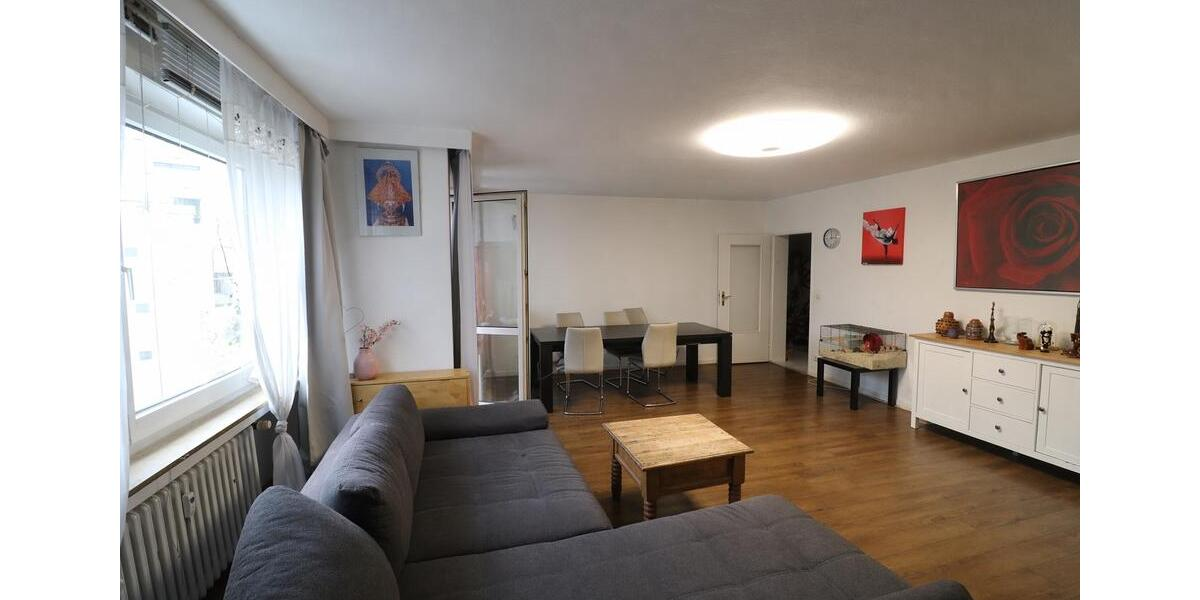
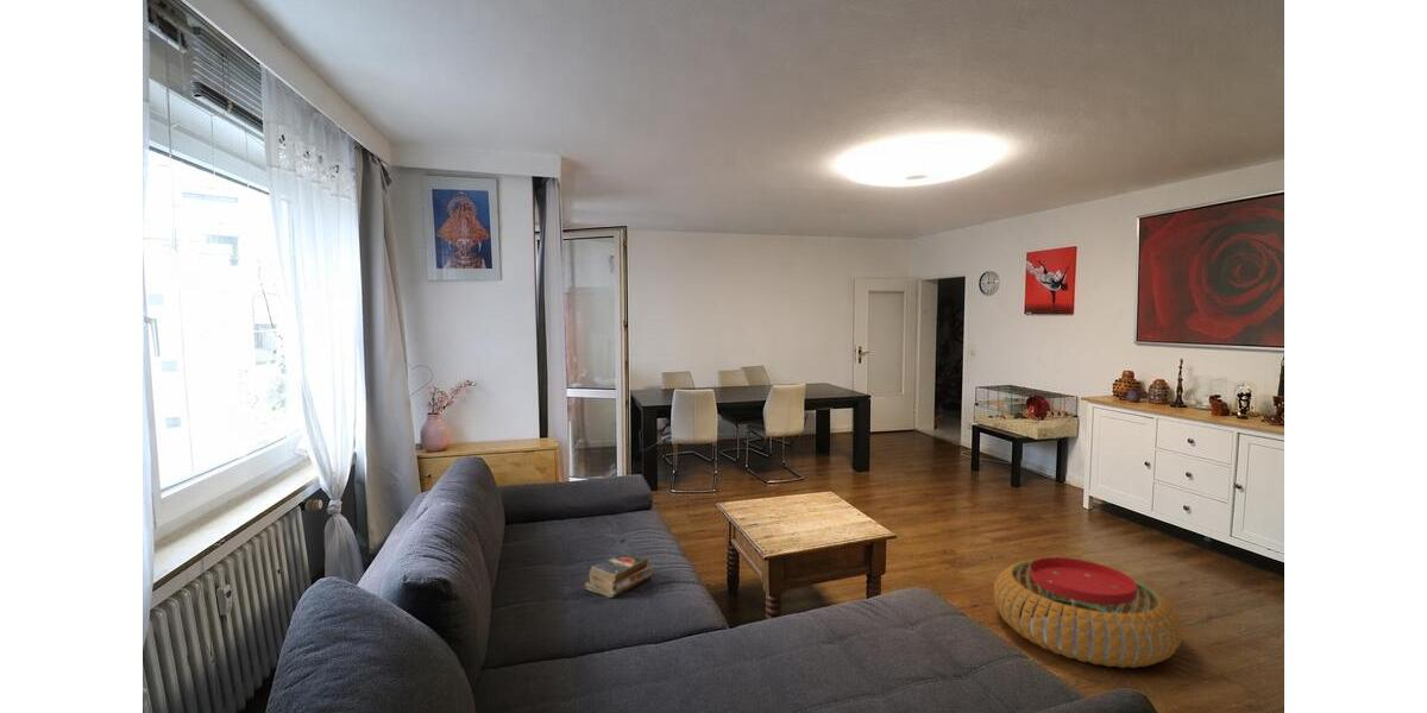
+ pouf (1080, 602)
+ book (618, 572)
